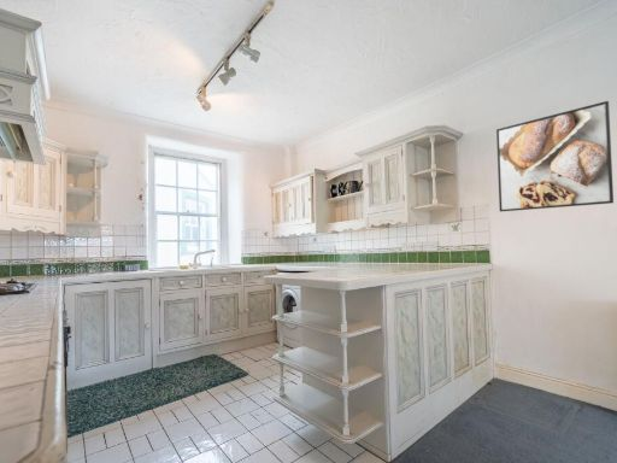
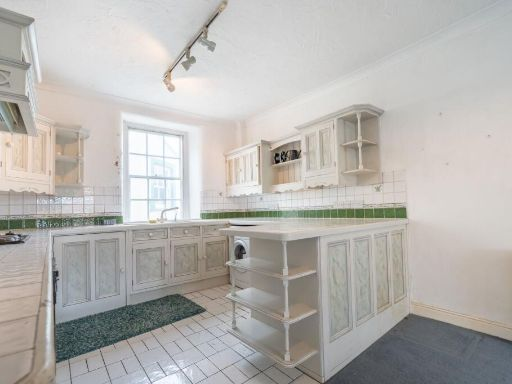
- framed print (548, 162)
